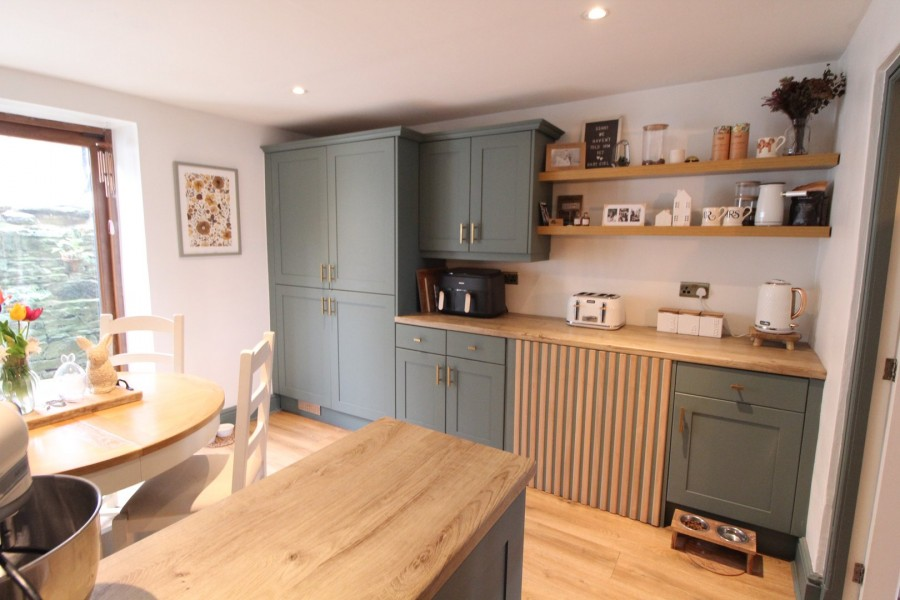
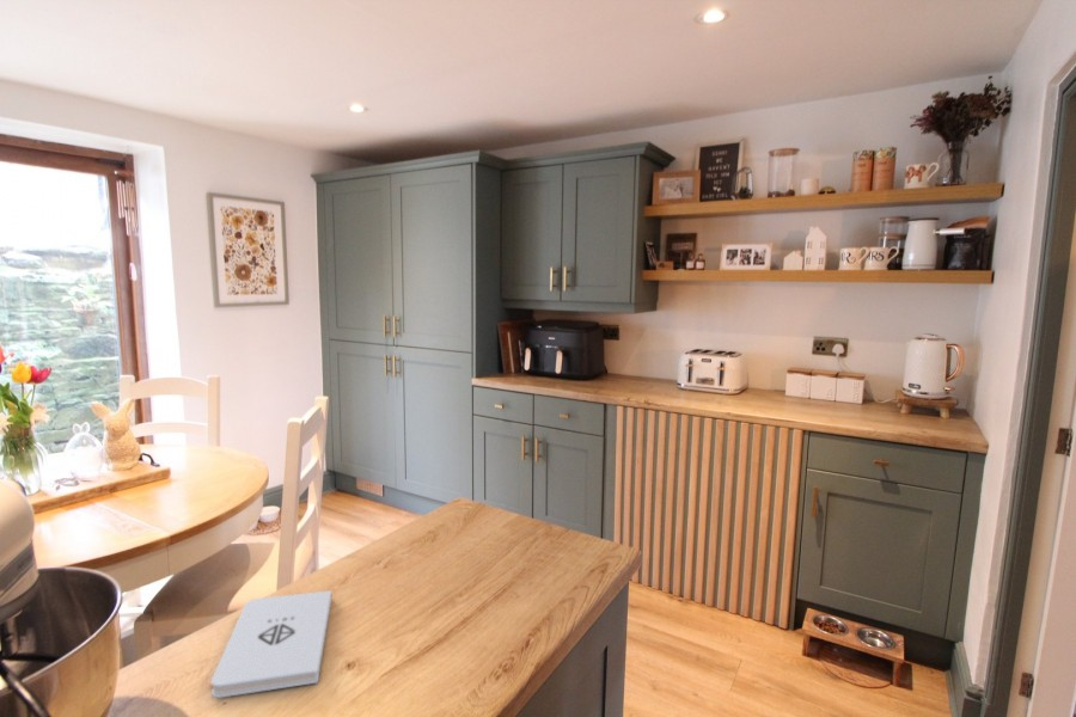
+ notepad (279, 637)
